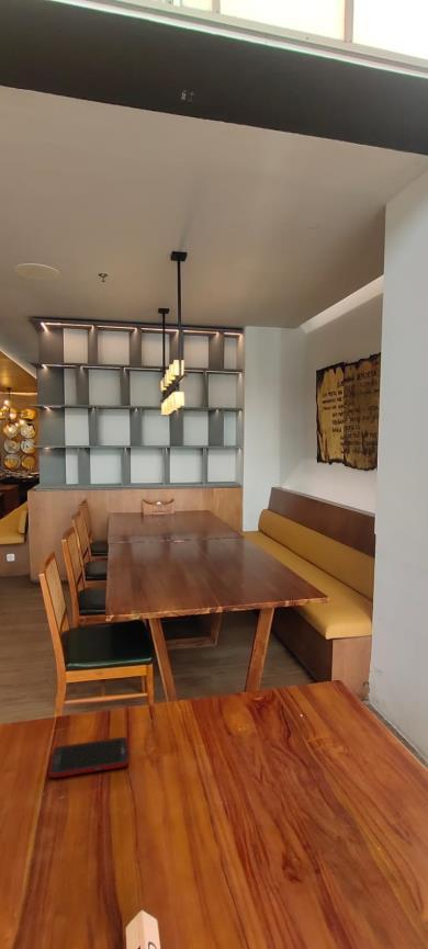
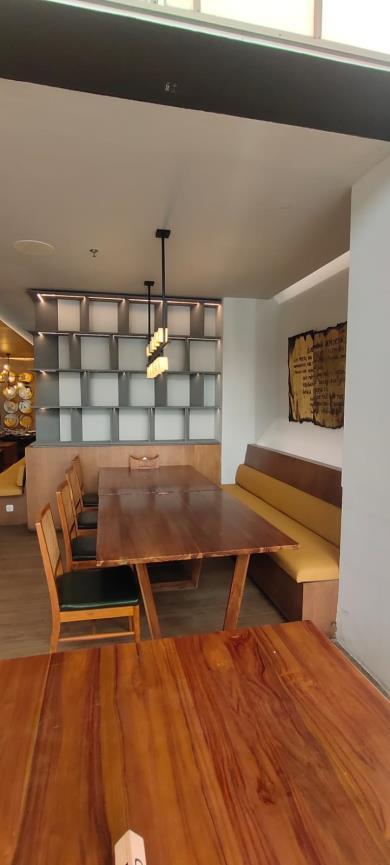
- cell phone (90, 756)
